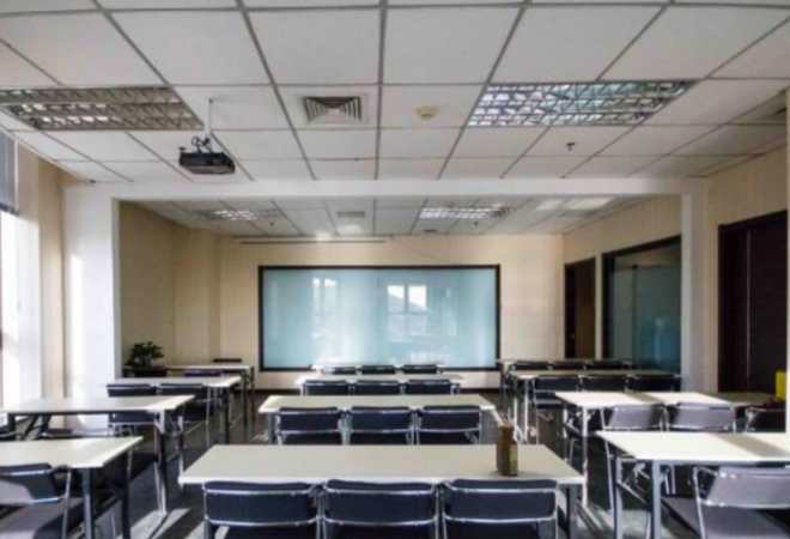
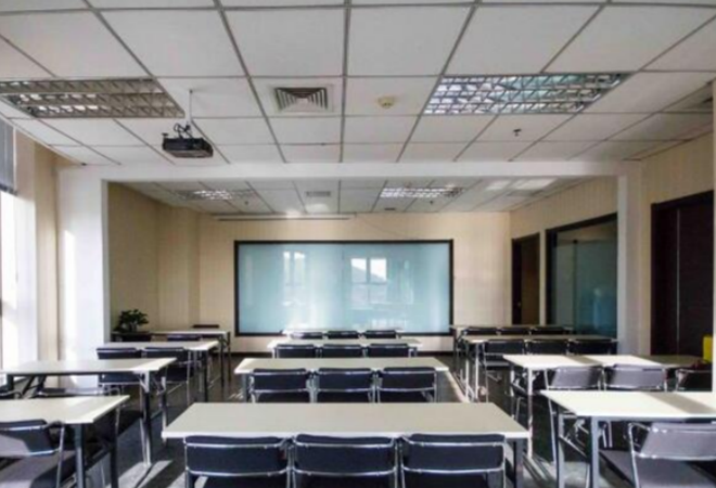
- bottle (506, 448)
